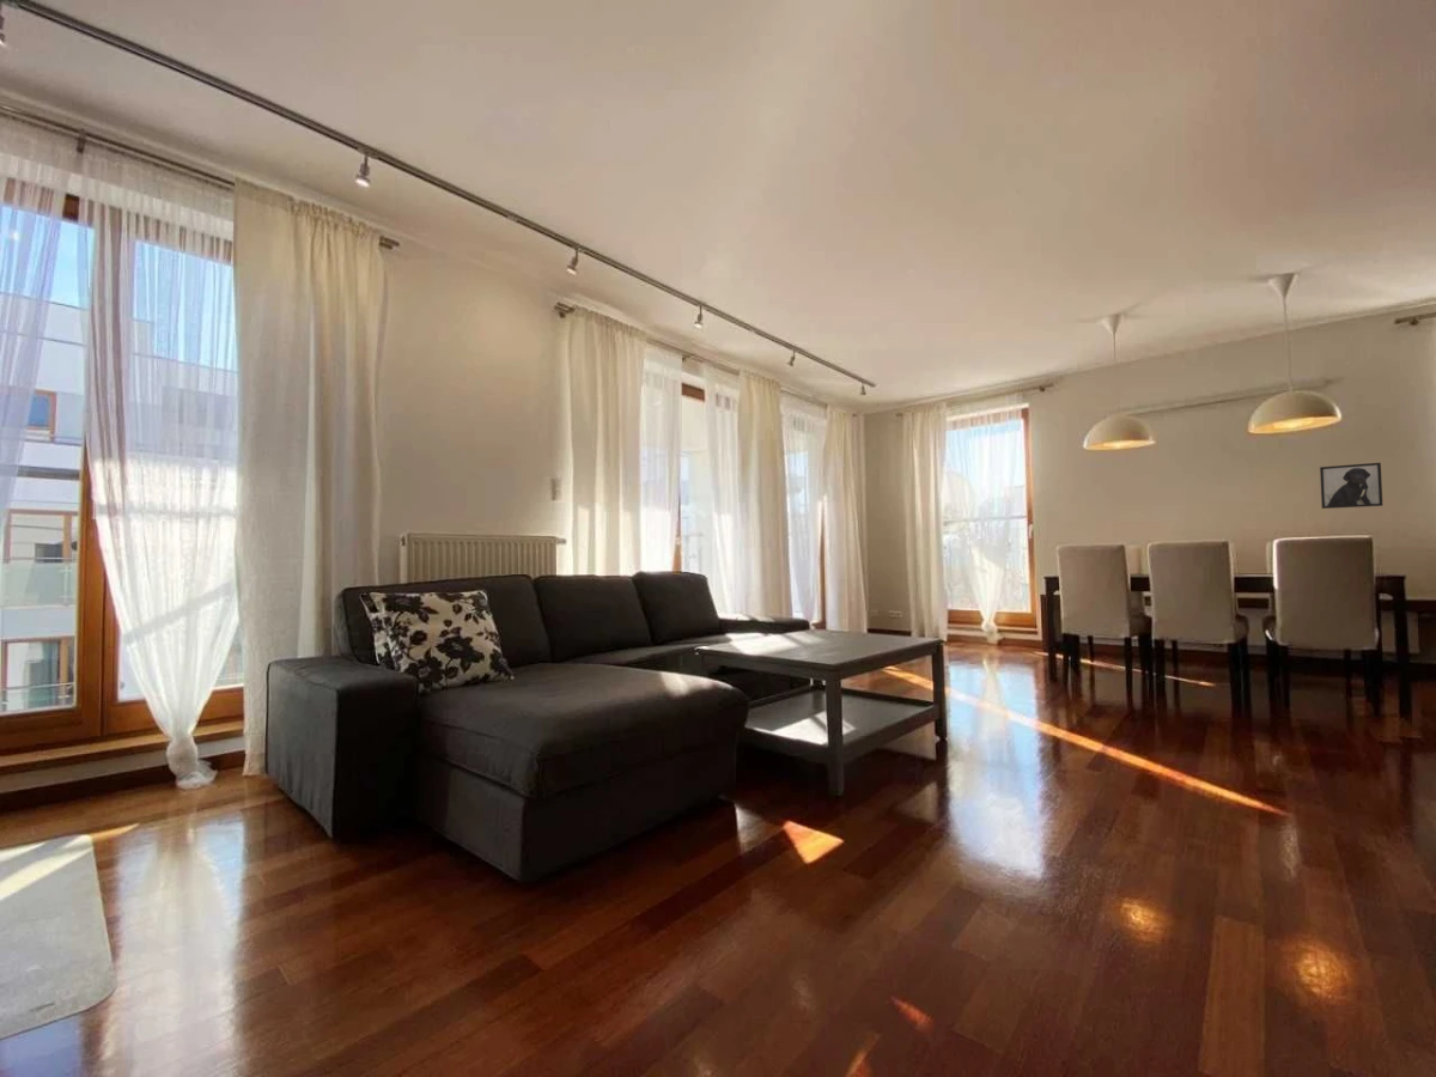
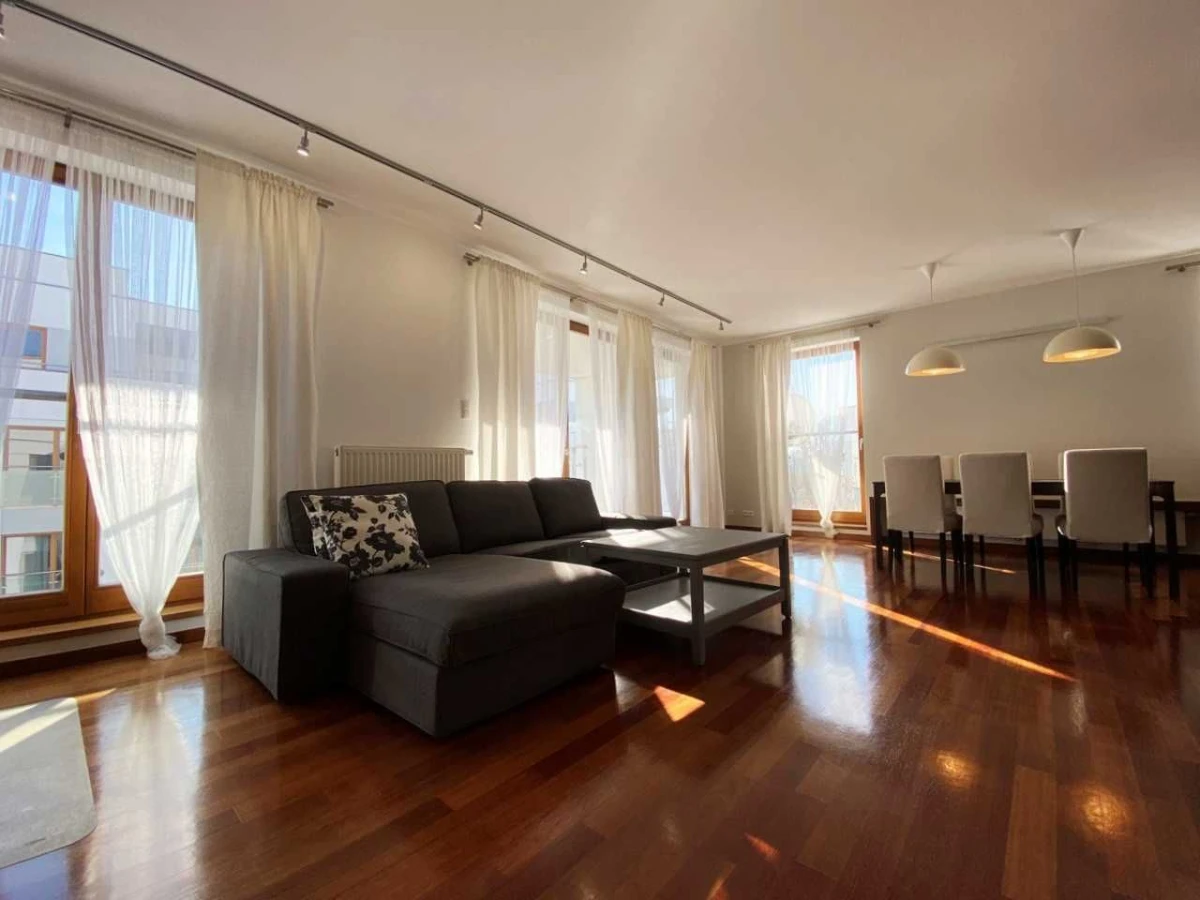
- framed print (1350, 486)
